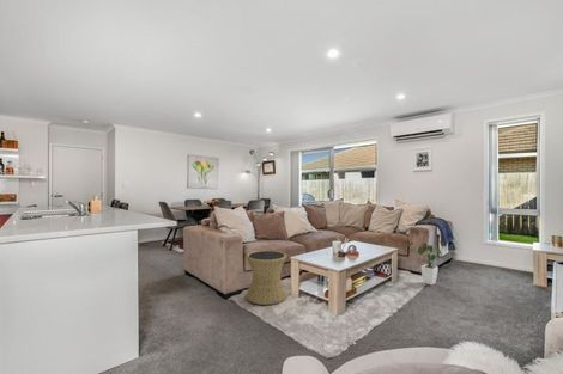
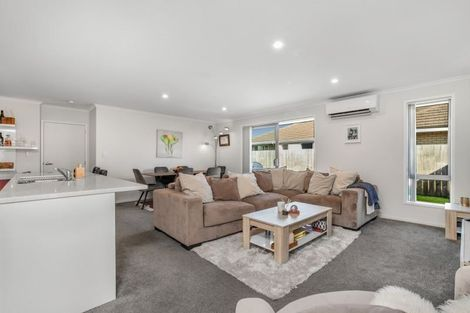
- house plant (426, 260)
- side table (266, 275)
